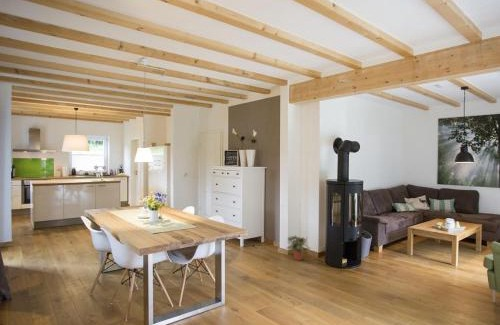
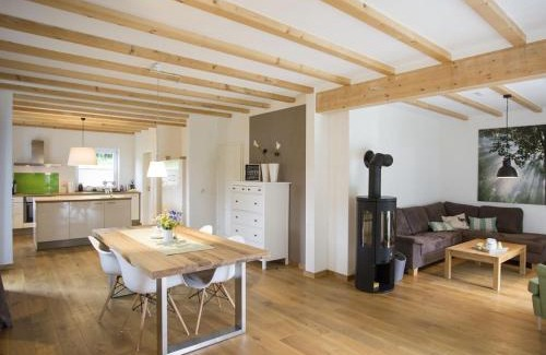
- potted plant (298, 247)
